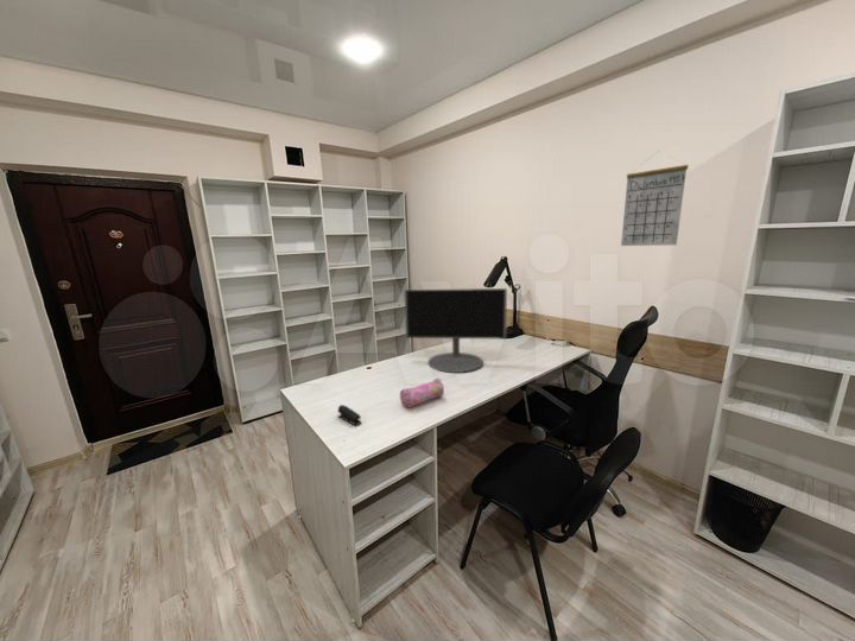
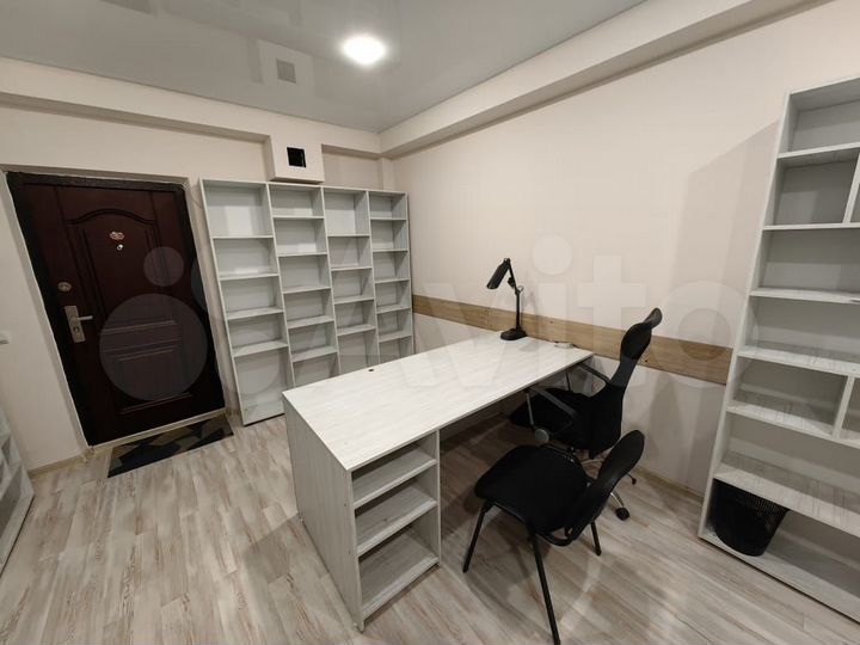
- pencil case (423, 392)
- stapler (349, 414)
- calendar (652, 199)
- computer monitor (455, 326)
